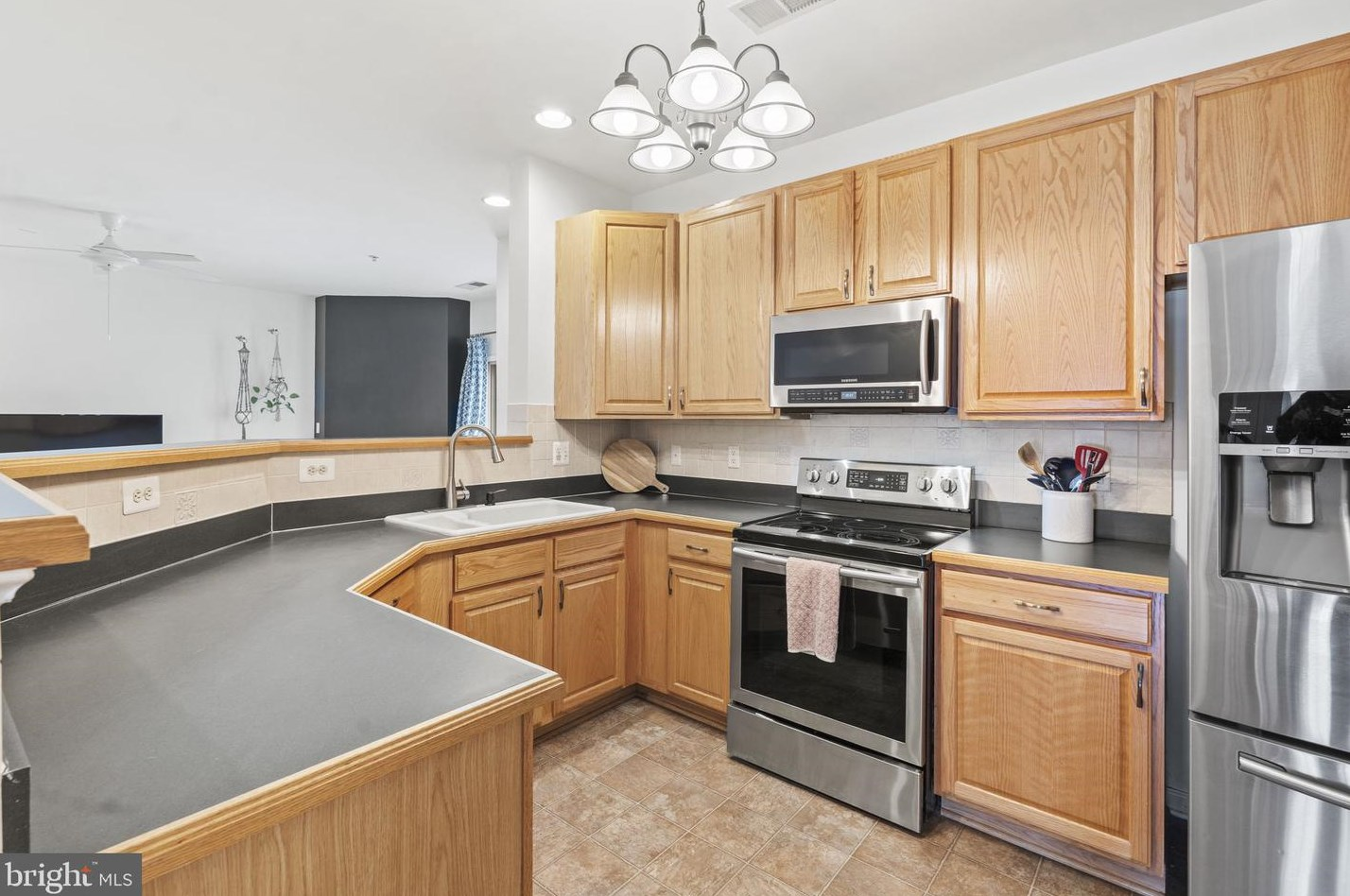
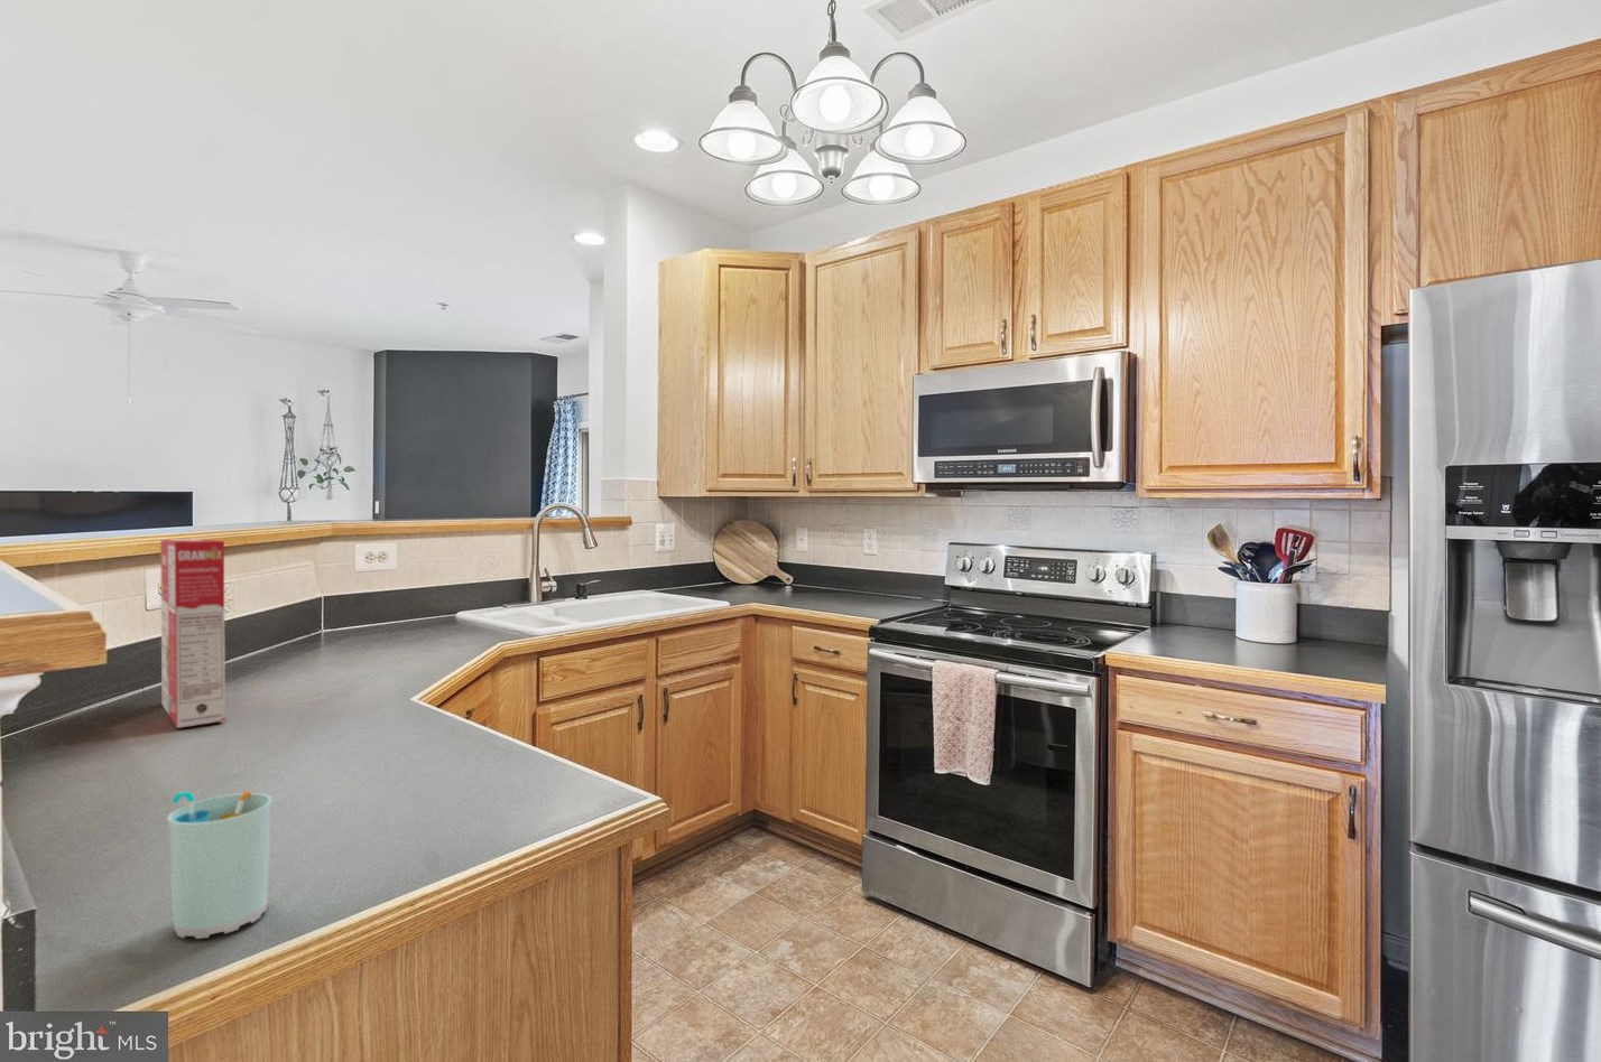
+ cereal box (191, 626)
+ cup (223, 850)
